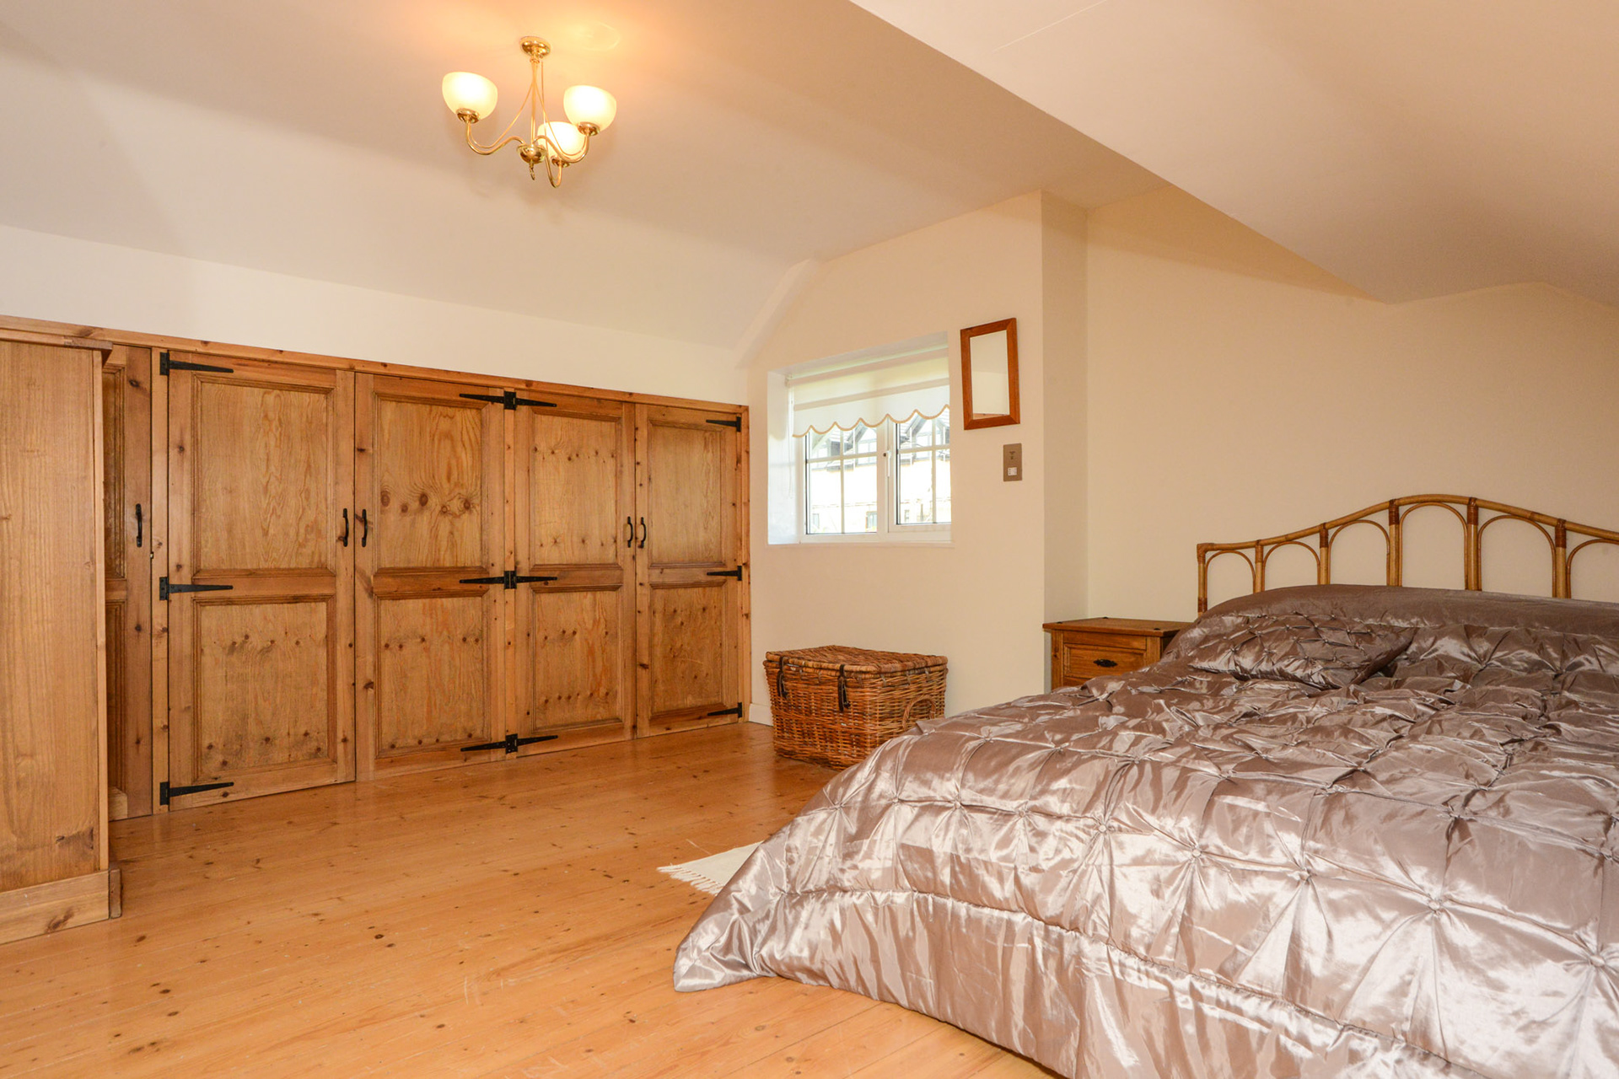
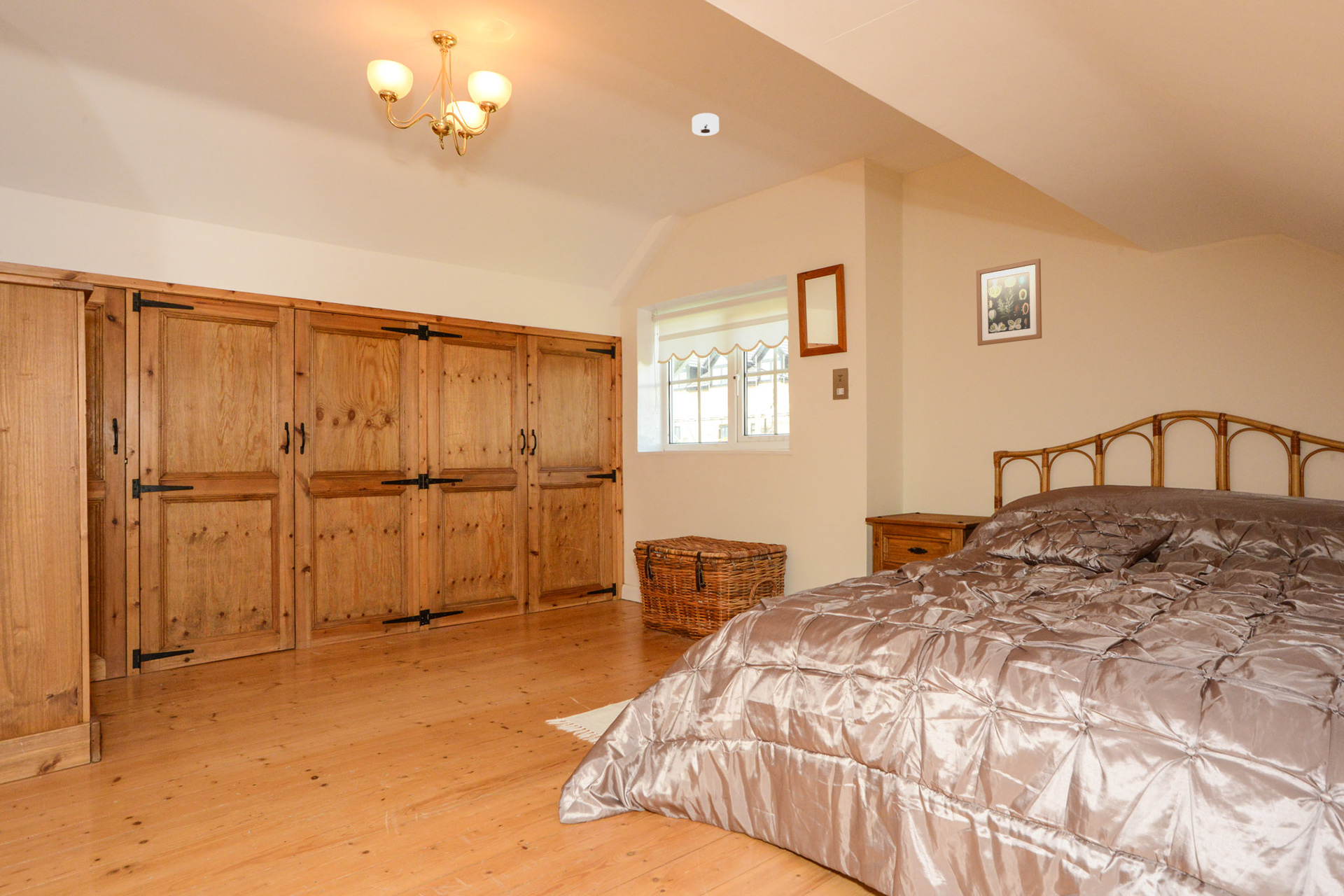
+ smoke detector (705, 125)
+ wall art (1008, 303)
